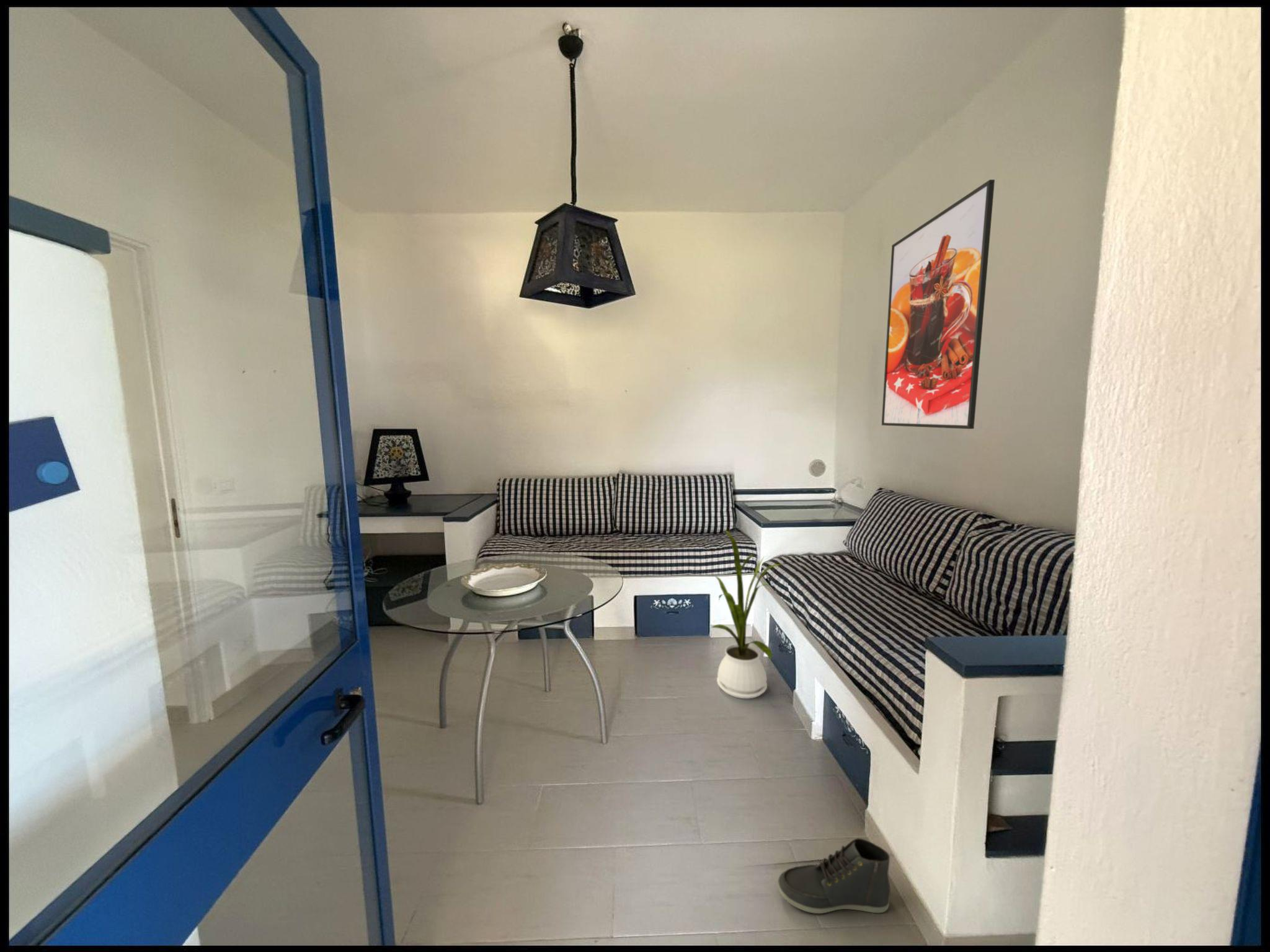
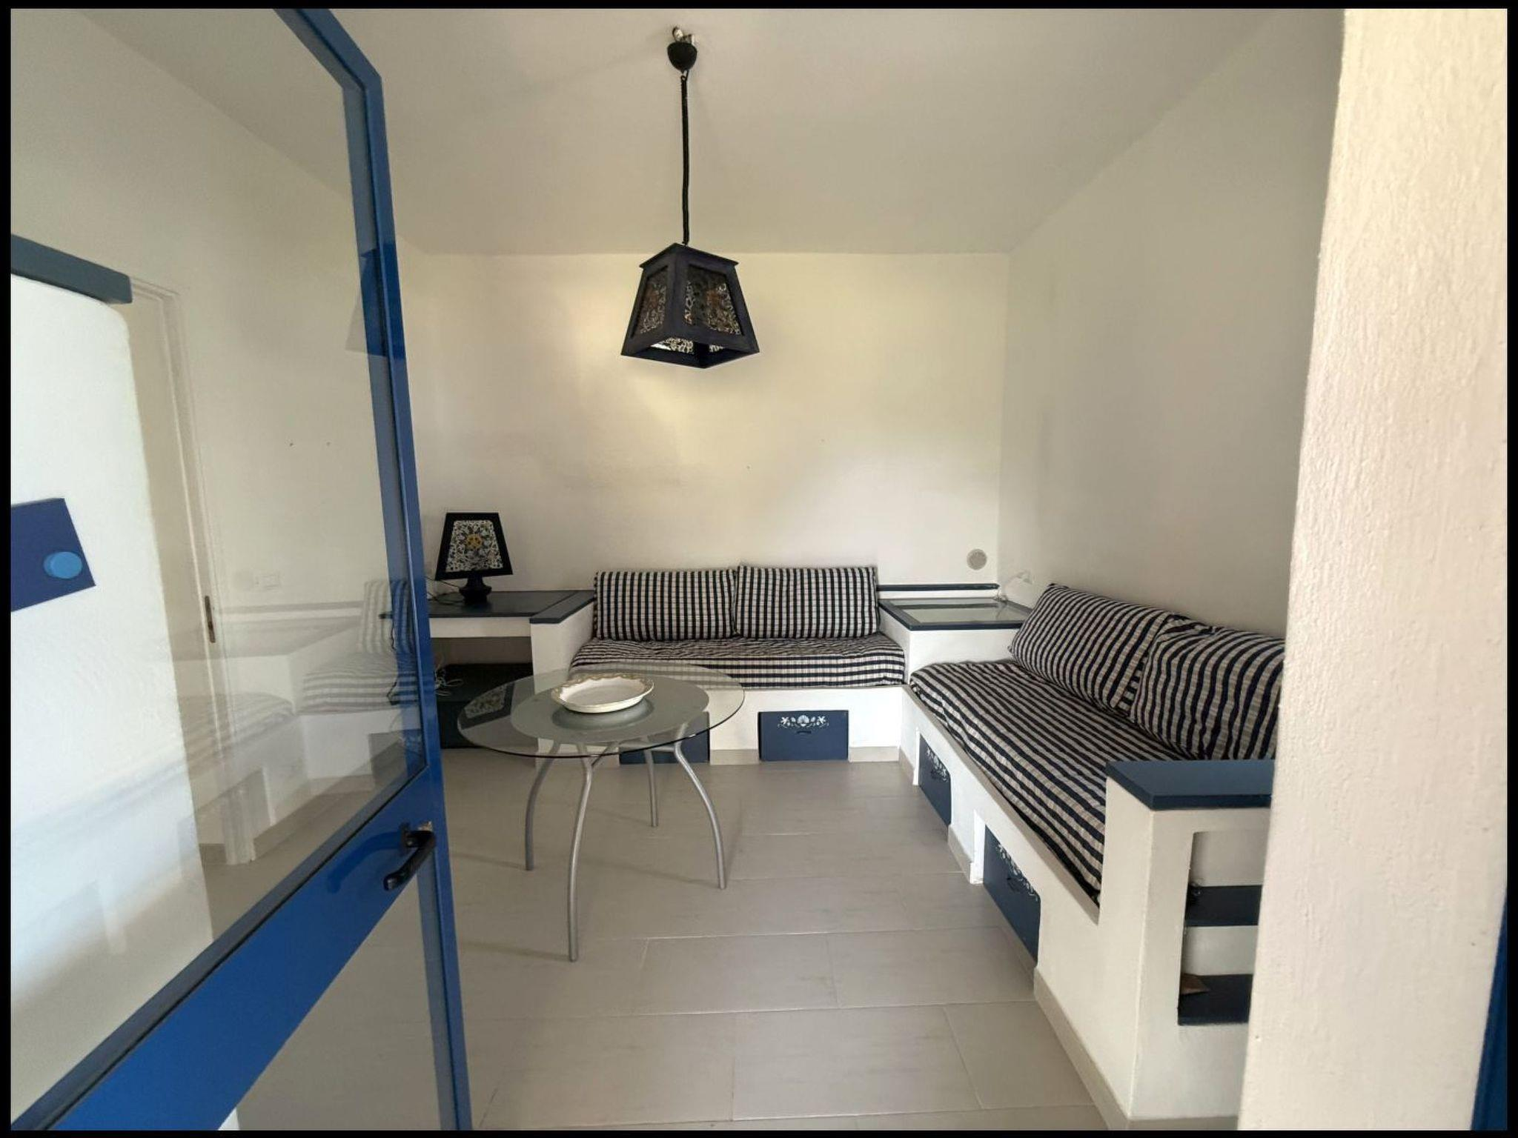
- house plant (742, 613)
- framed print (927, 325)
- sneaker (832, 869)
